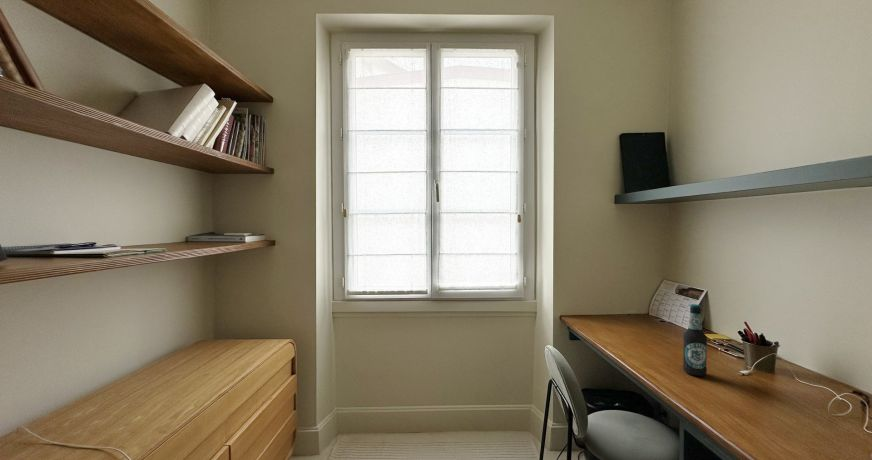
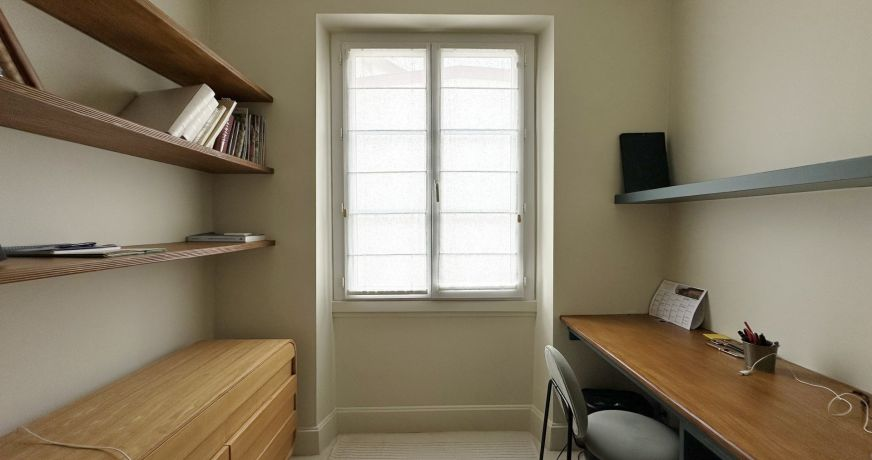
- bottle (694, 339)
